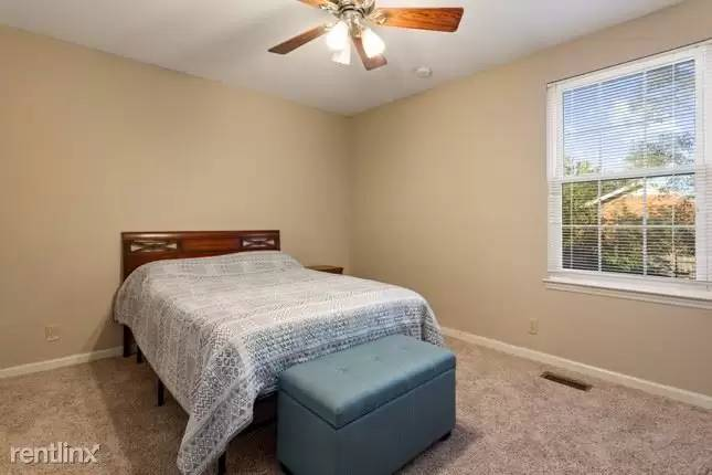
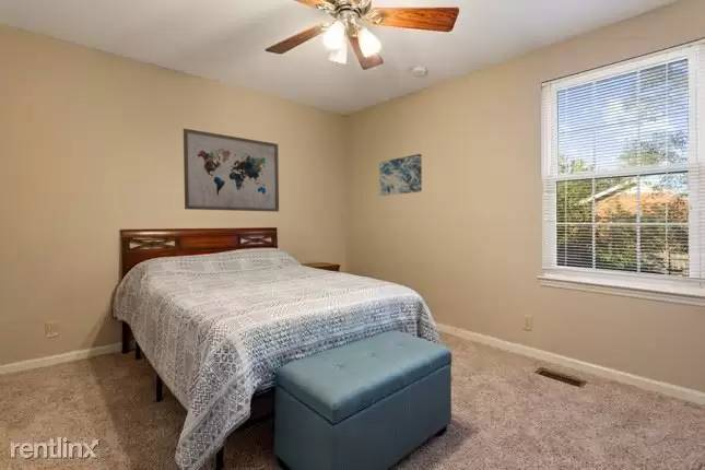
+ wall art (399, 176)
+ wall art (235, 174)
